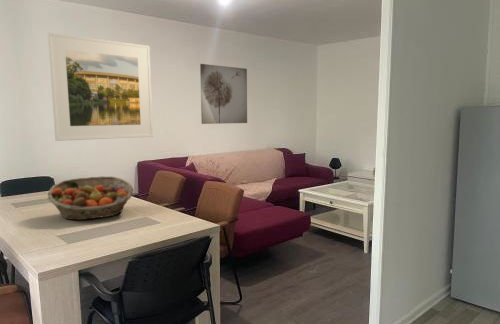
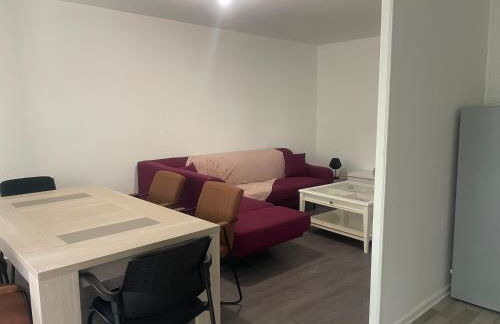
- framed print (105, 90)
- fruit basket (92, 197)
- wall art (225, 95)
